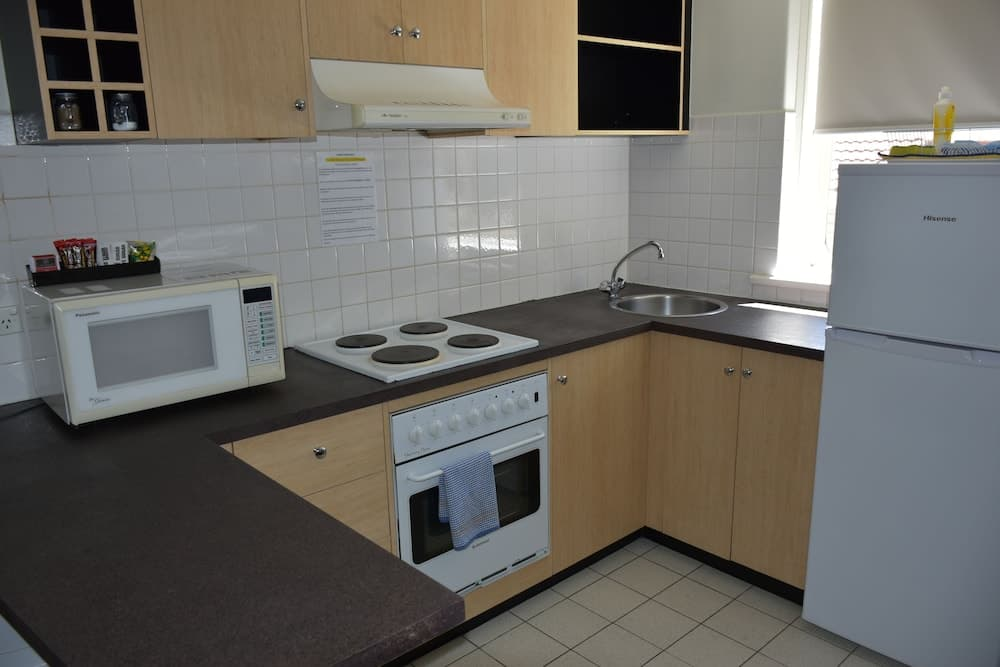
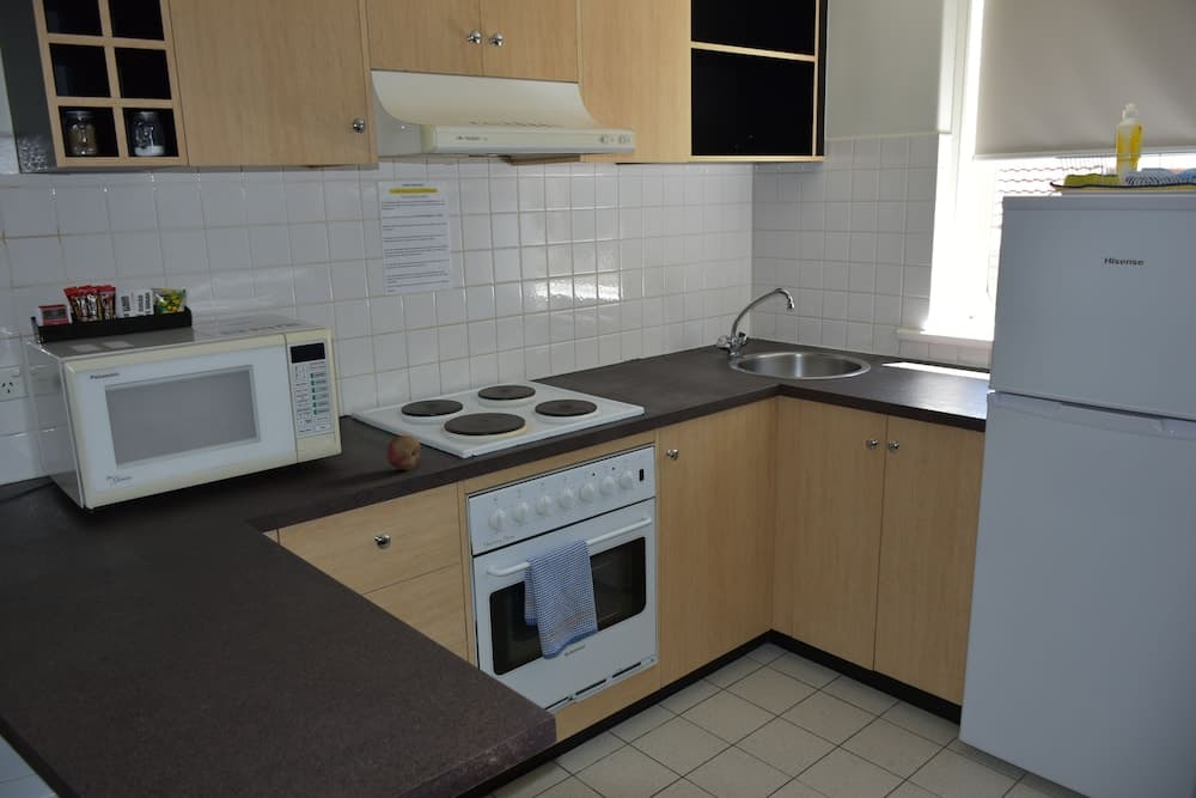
+ fruit (403, 452)
